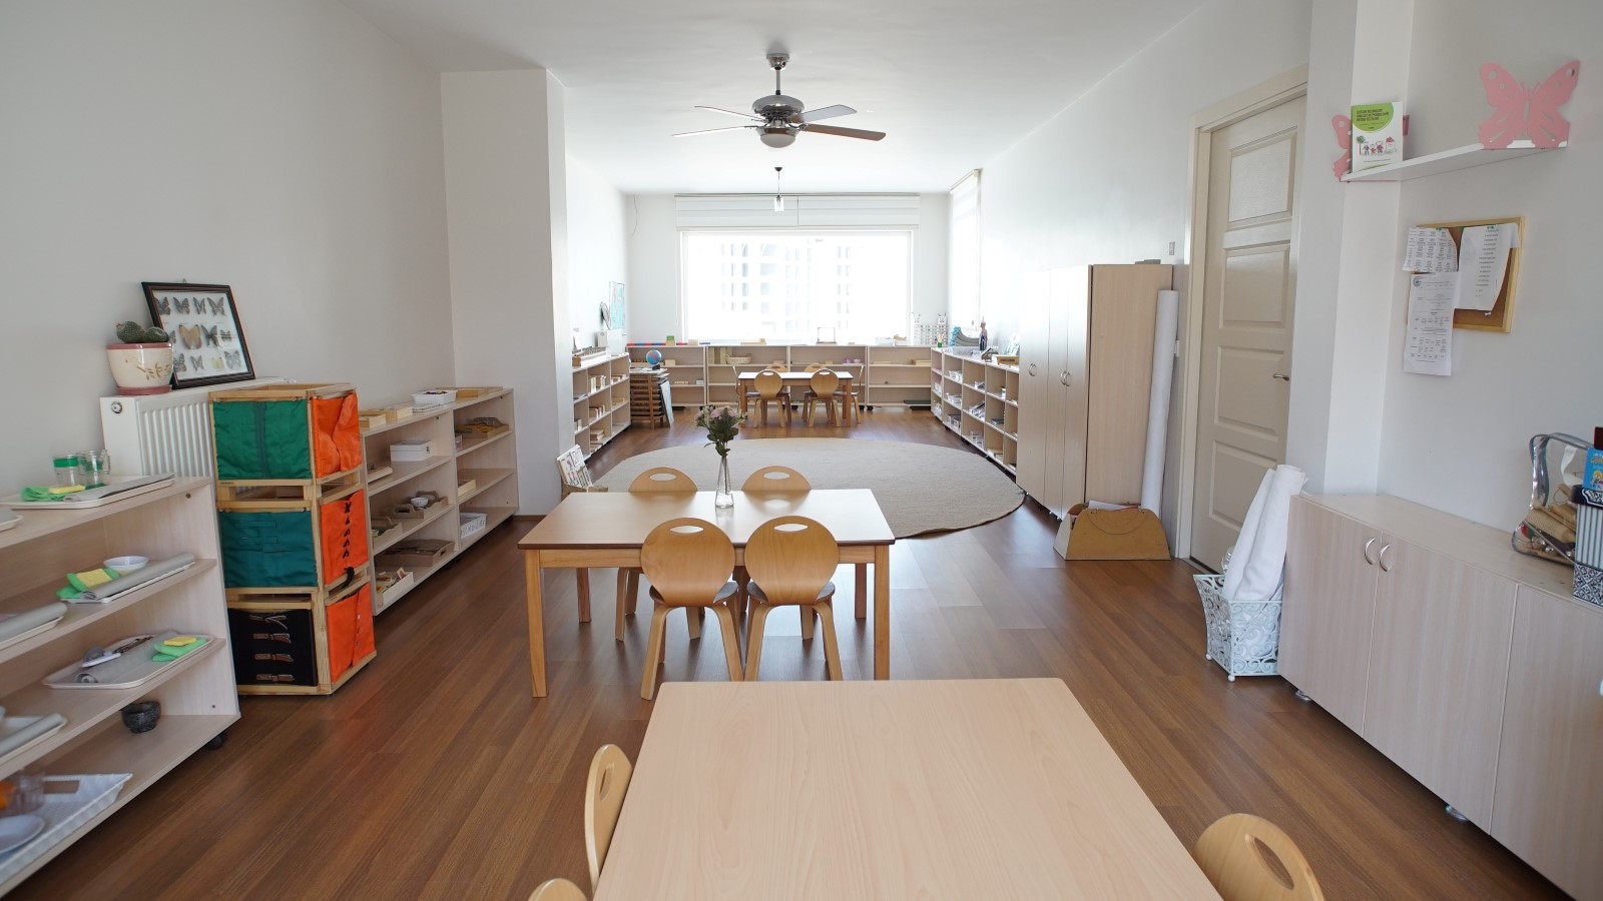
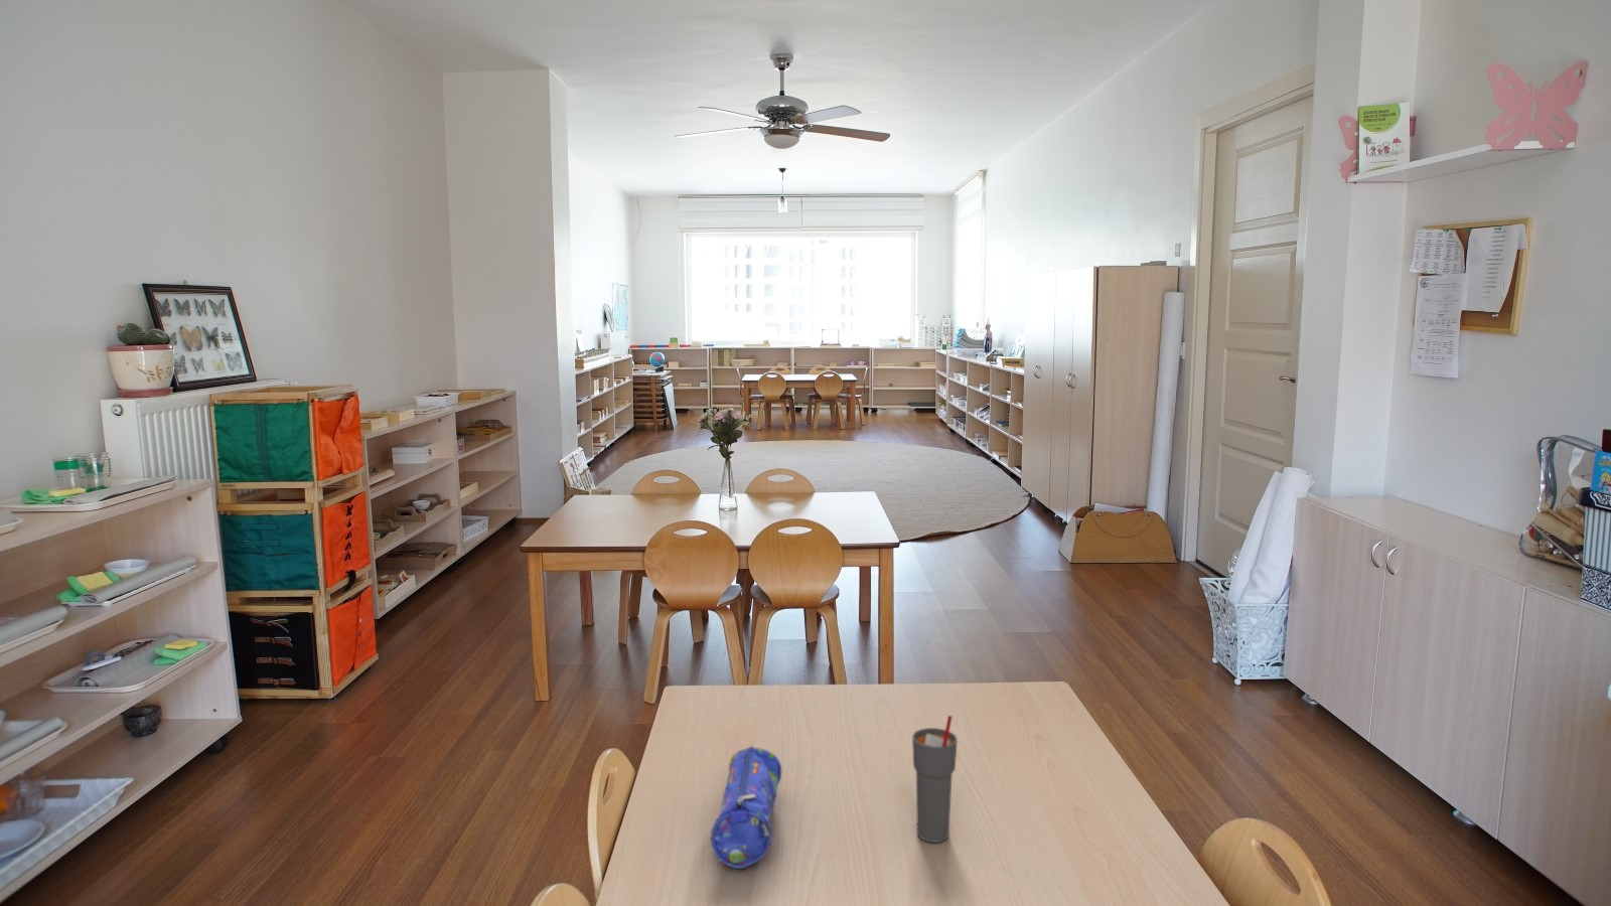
+ cup (934, 770)
+ pencil case (748, 800)
